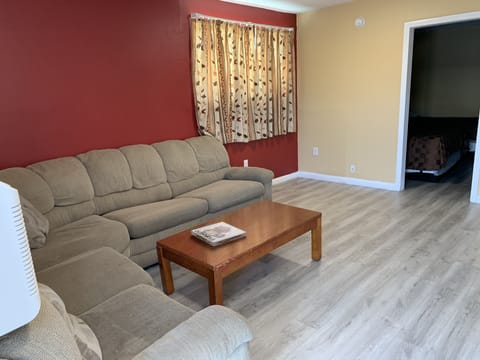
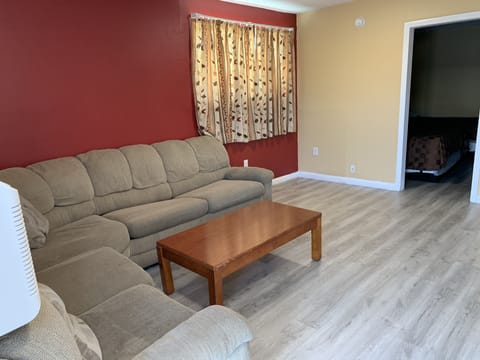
- board game (218, 233)
